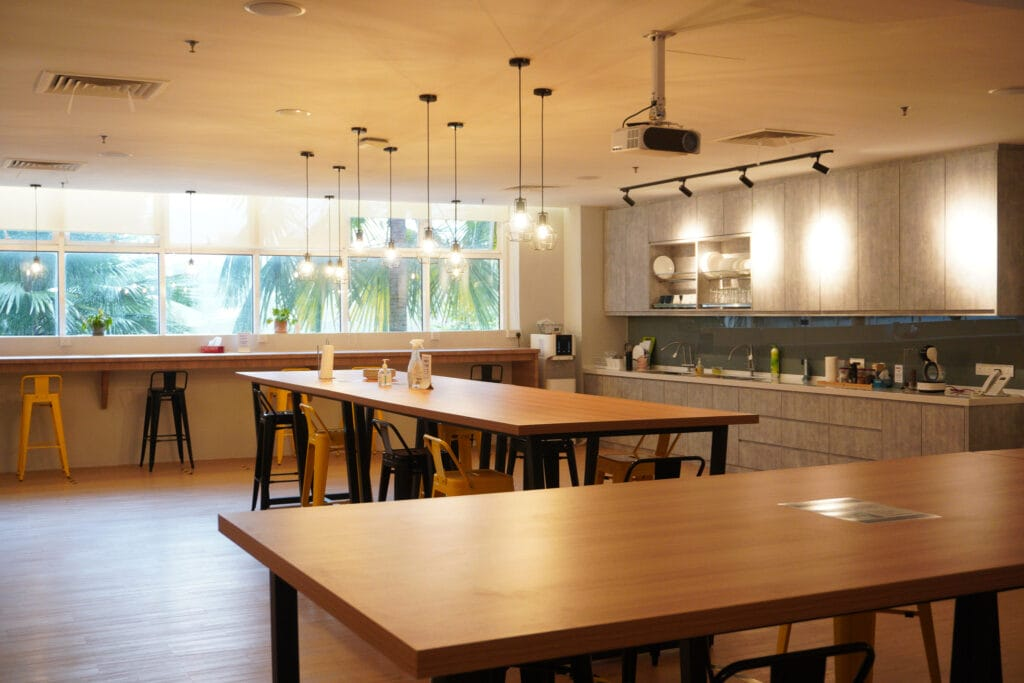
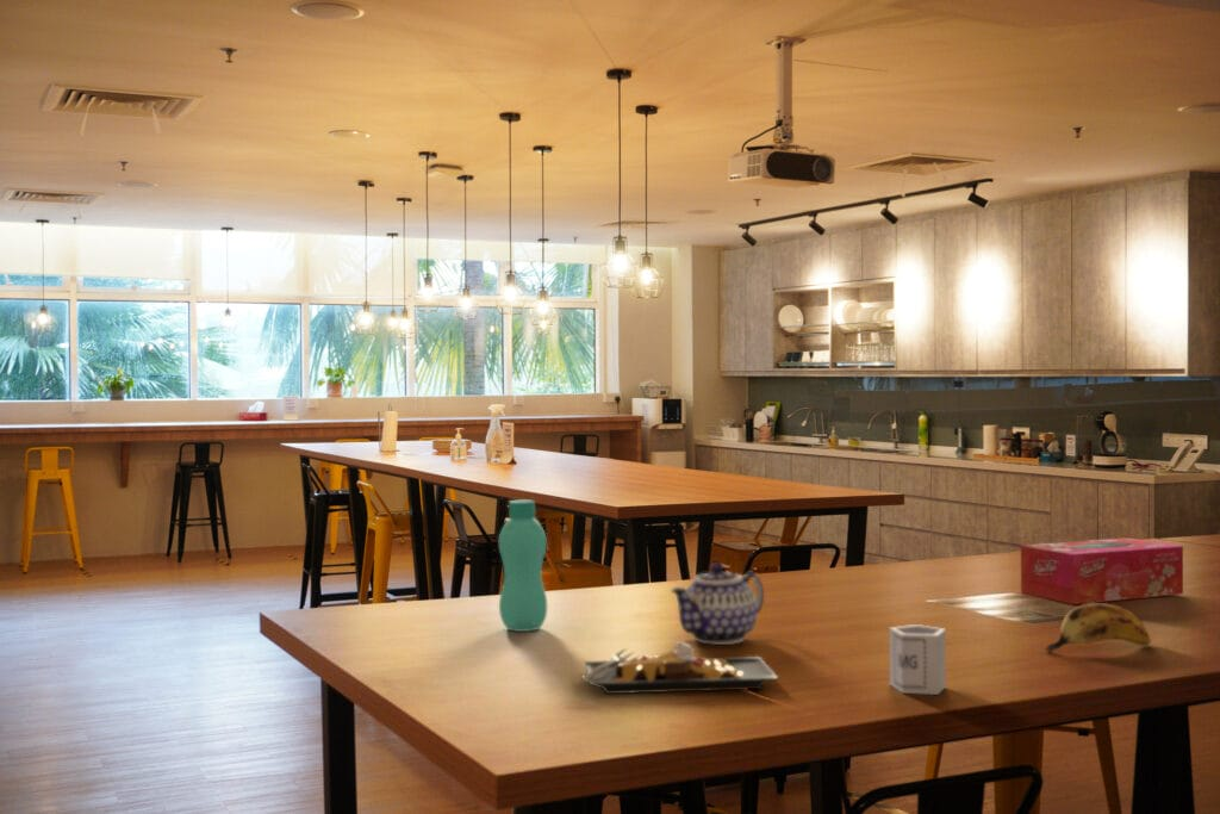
+ tissue box (1101, 568)
+ plate (673, 659)
+ bottle (522, 564)
+ cup (921, 658)
+ banana (1101, 626)
+ teapot (718, 601)
